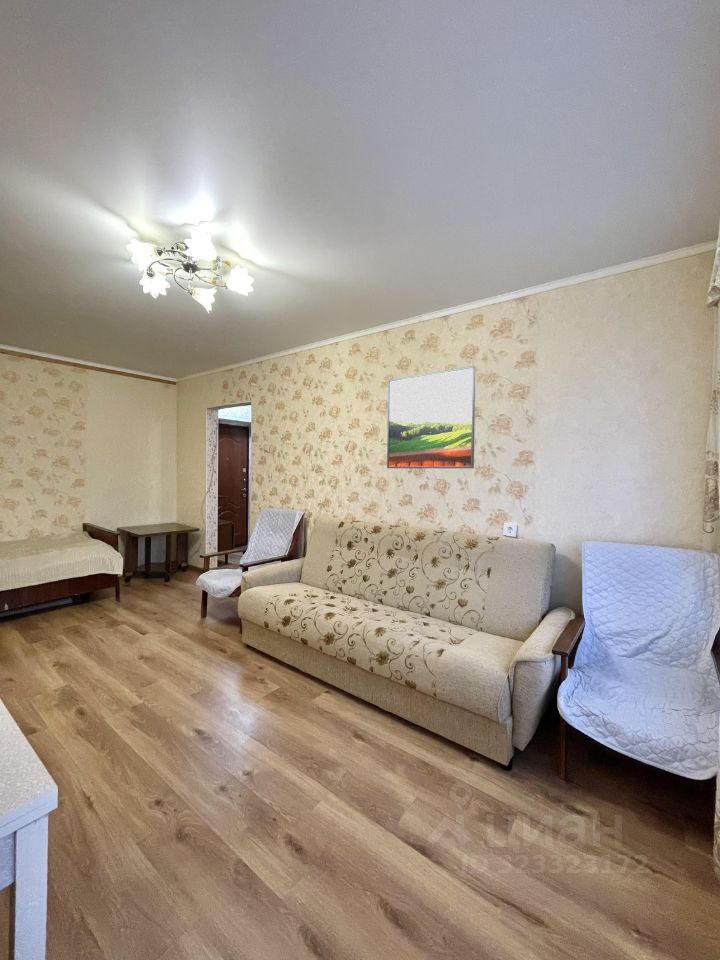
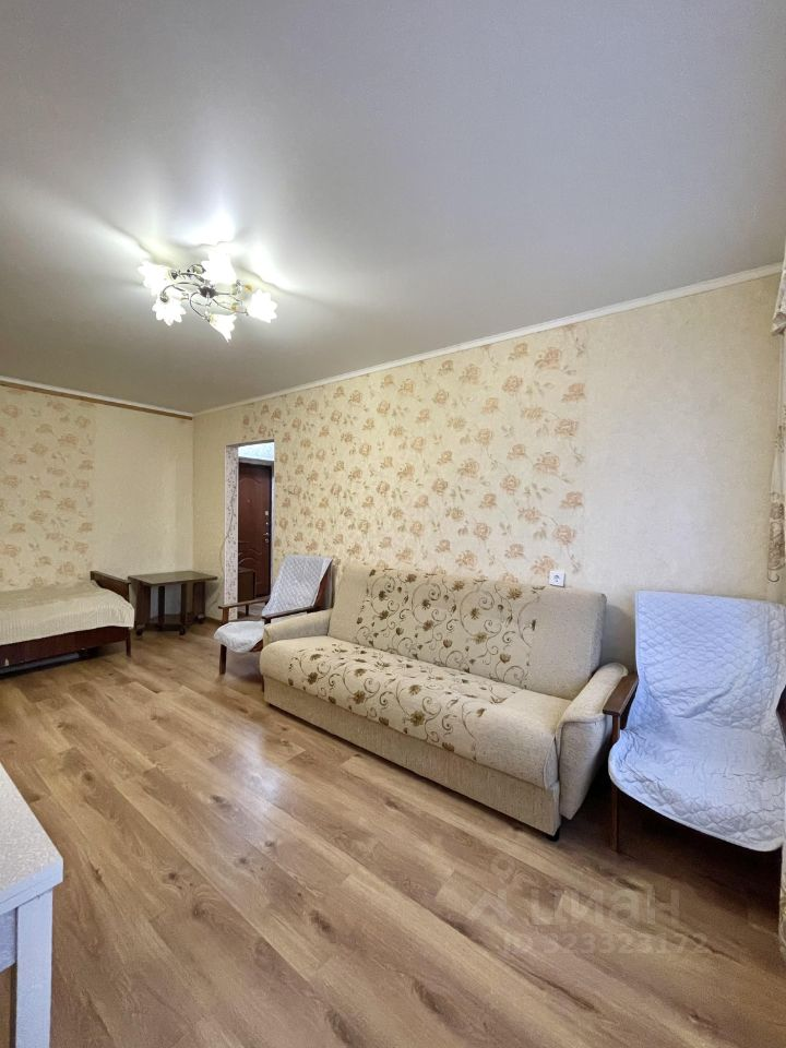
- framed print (427, 421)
